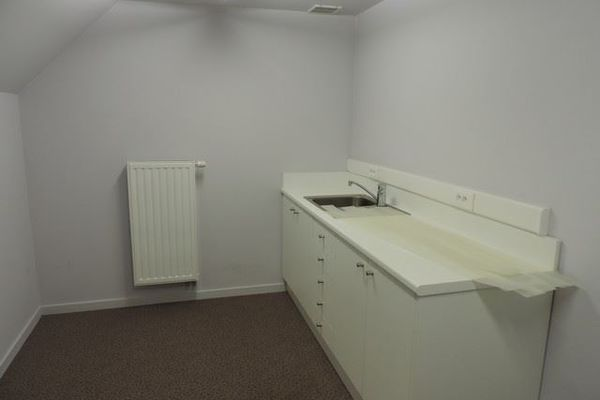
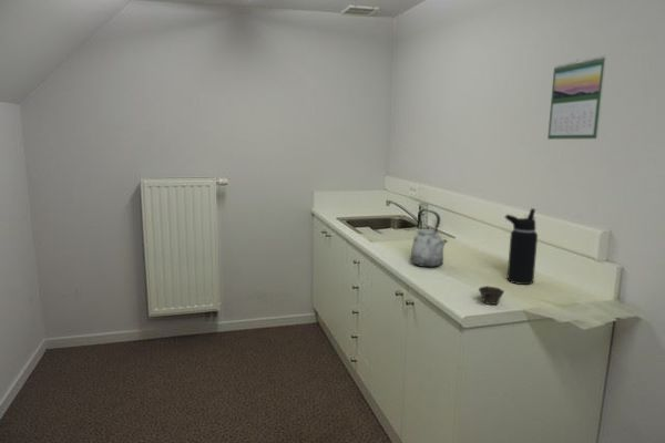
+ water bottle (520, 245)
+ kettle (431, 238)
+ cup (489, 296)
+ calendar (574, 100)
